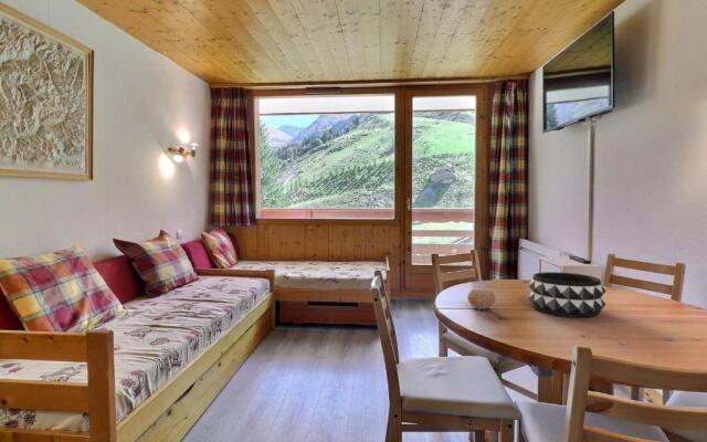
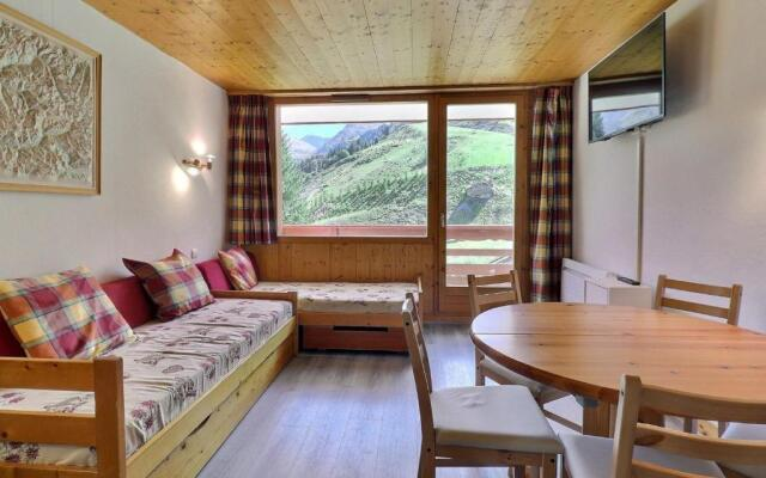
- decorative bowl (564, 293)
- fruit (481, 298)
